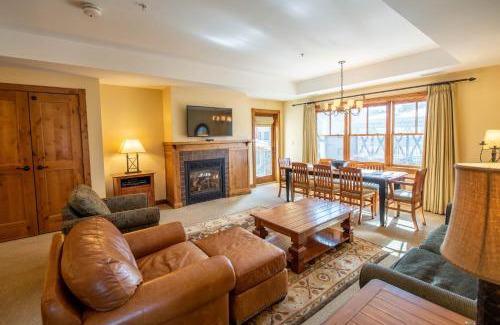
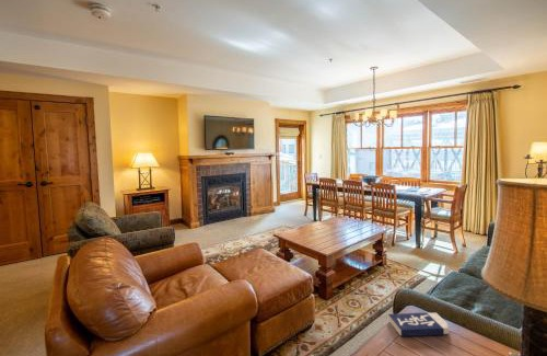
+ book (419, 323)
